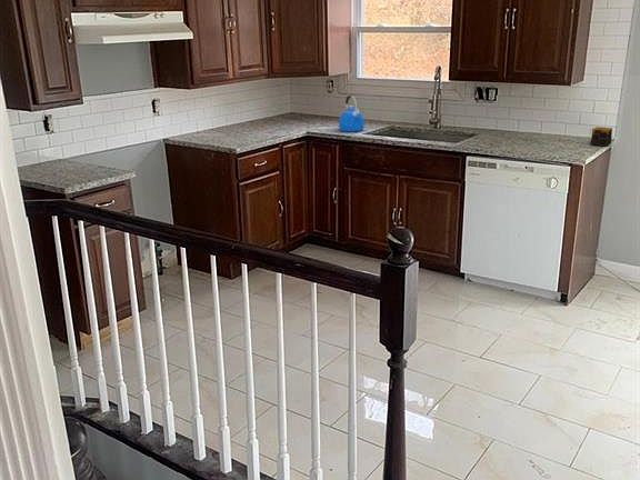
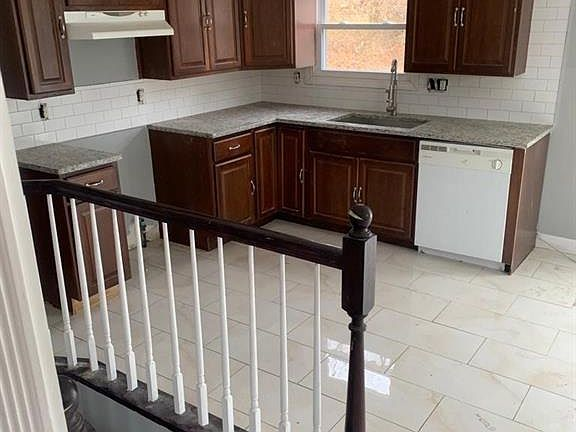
- candle (601, 136)
- kettle (352, 112)
